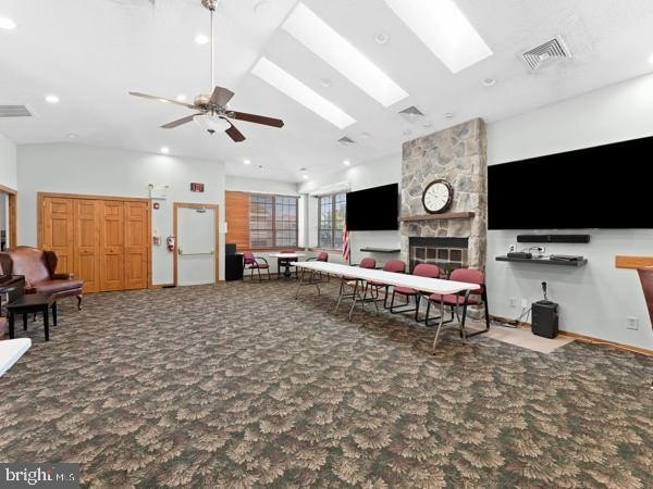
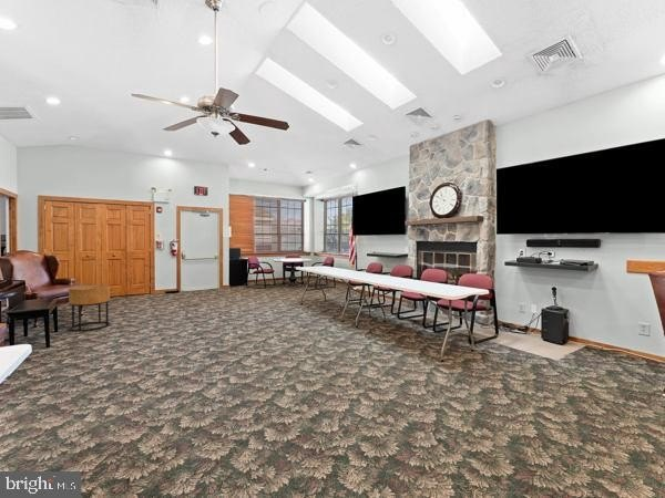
+ side table (90, 304)
